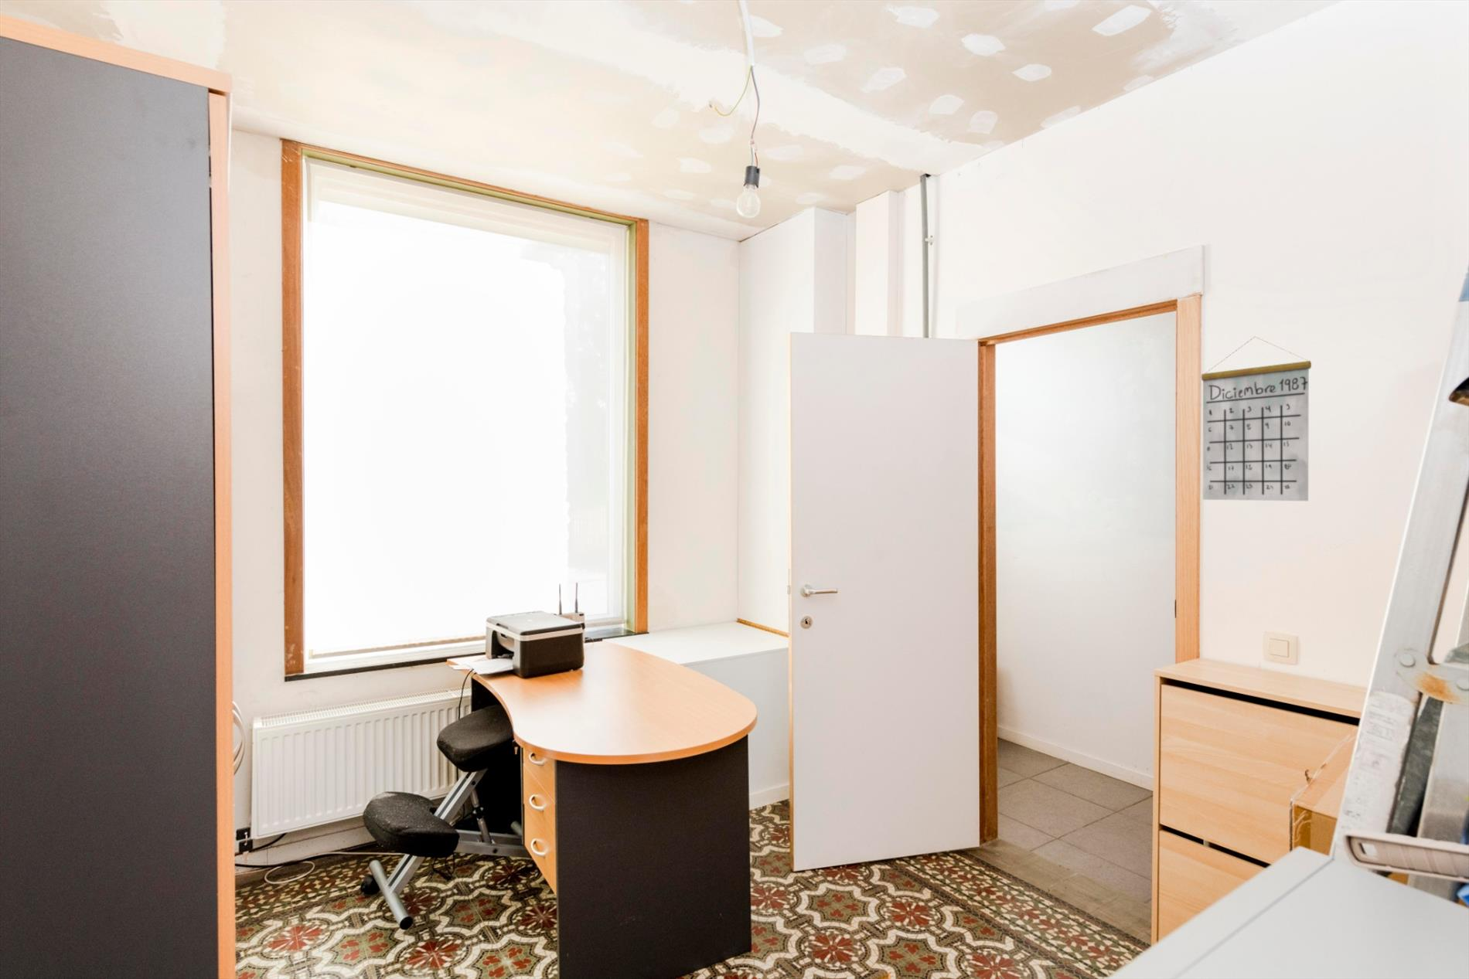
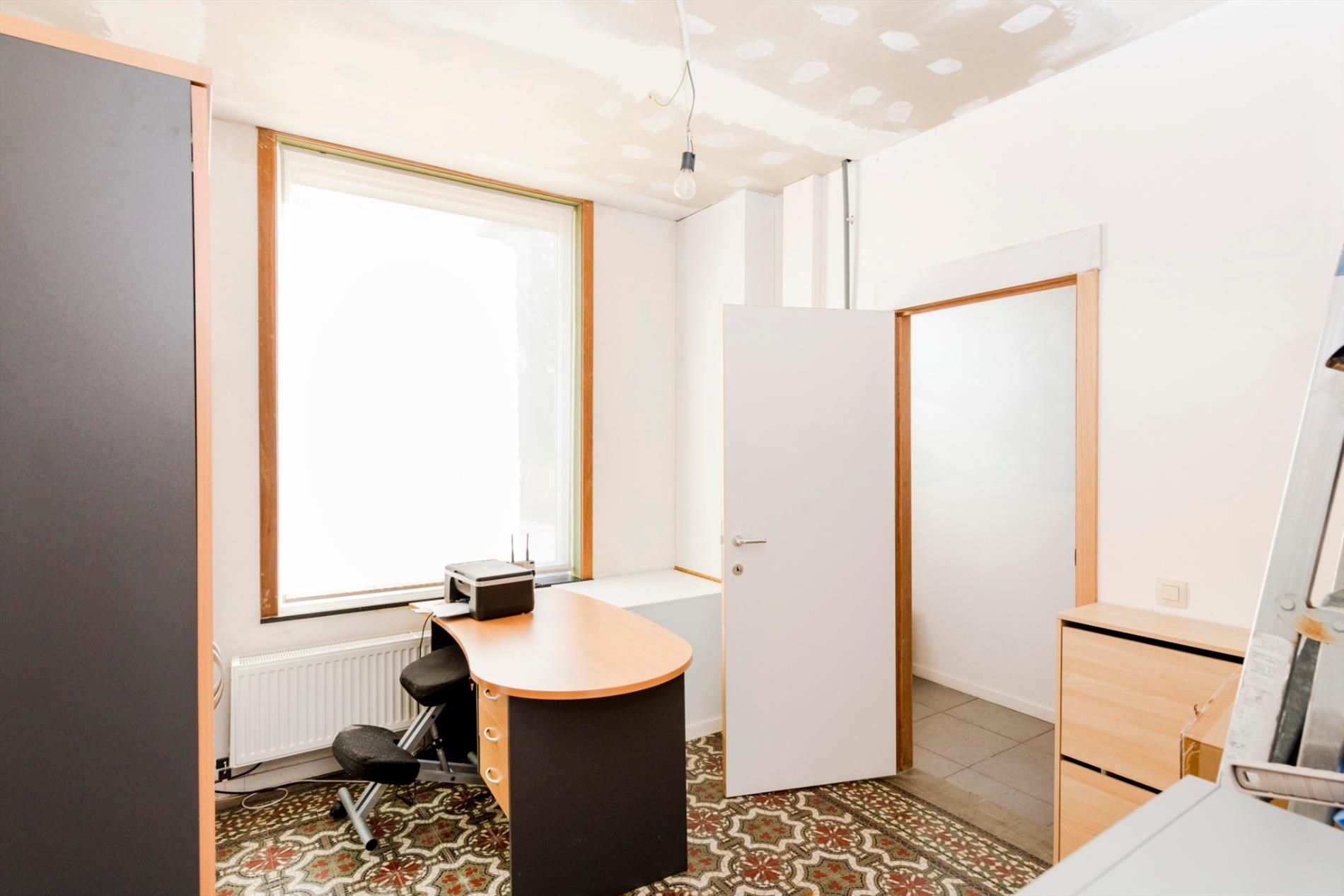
- calendar (1254, 418)
